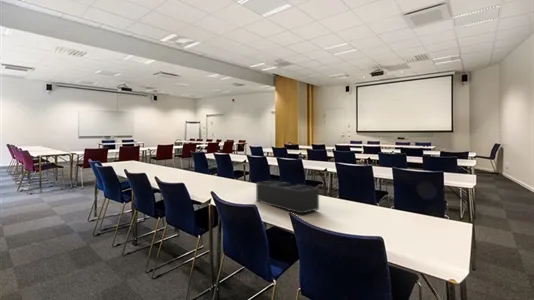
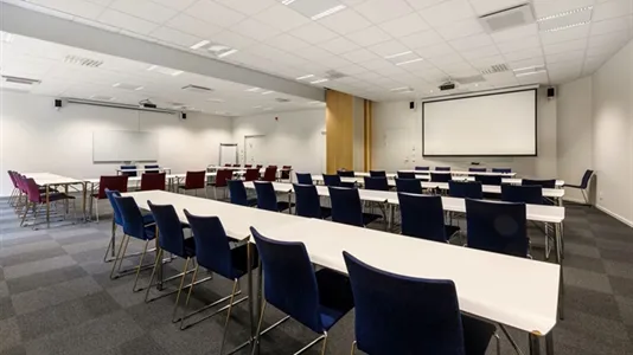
- desk organizer (285, 195)
